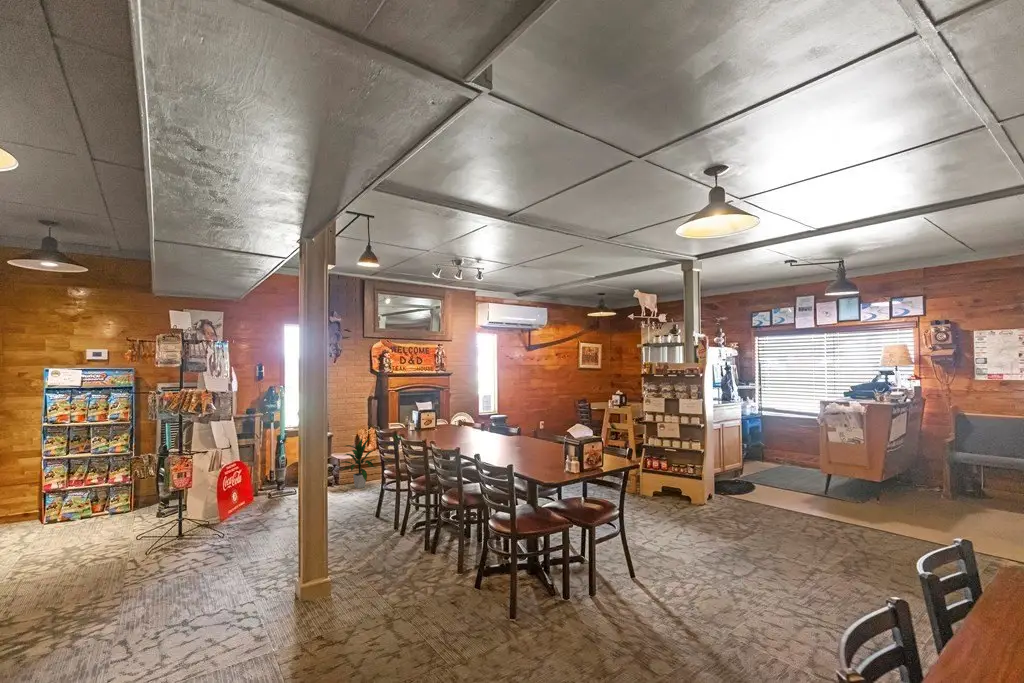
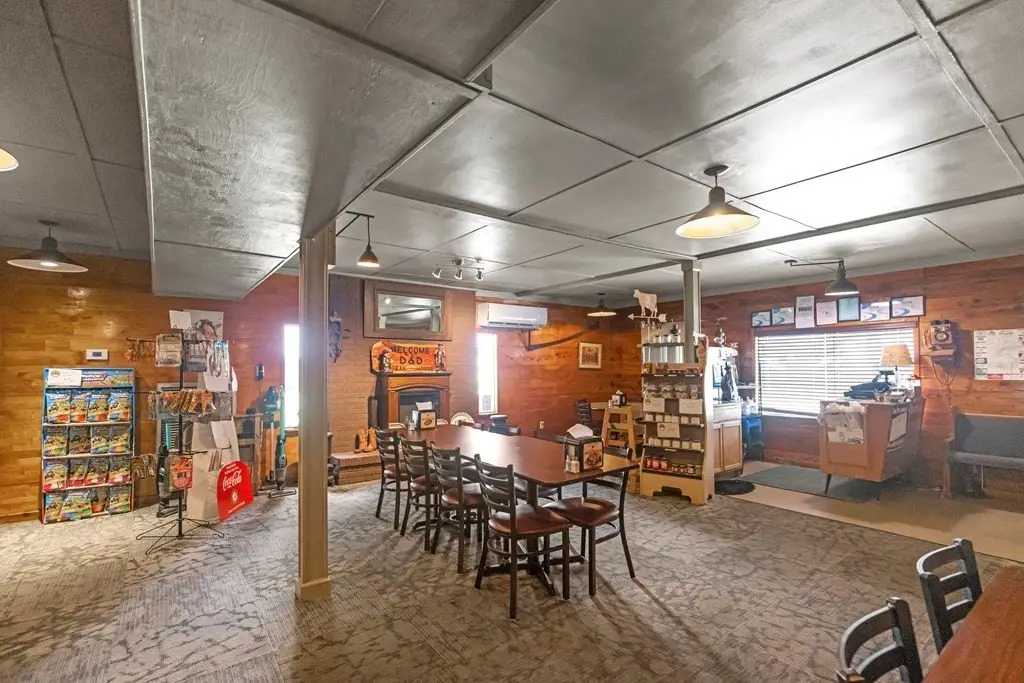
- indoor plant (359, 463)
